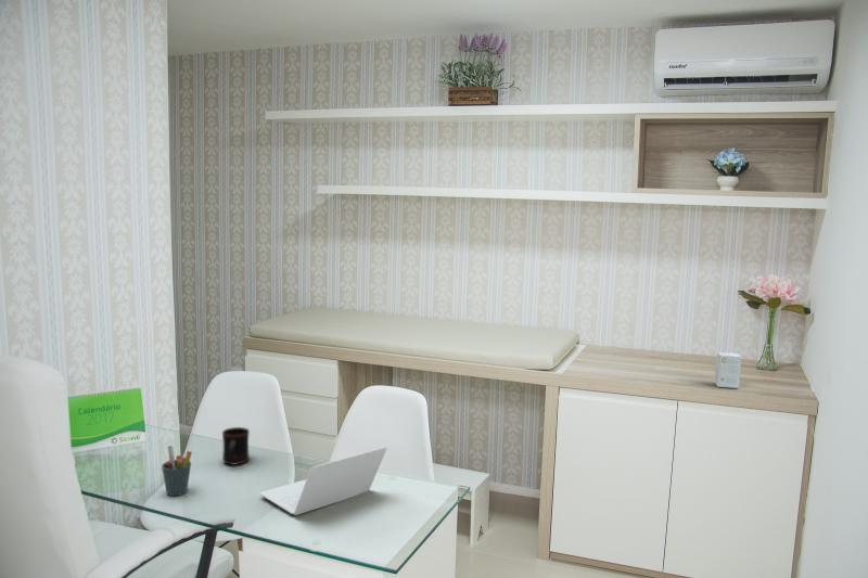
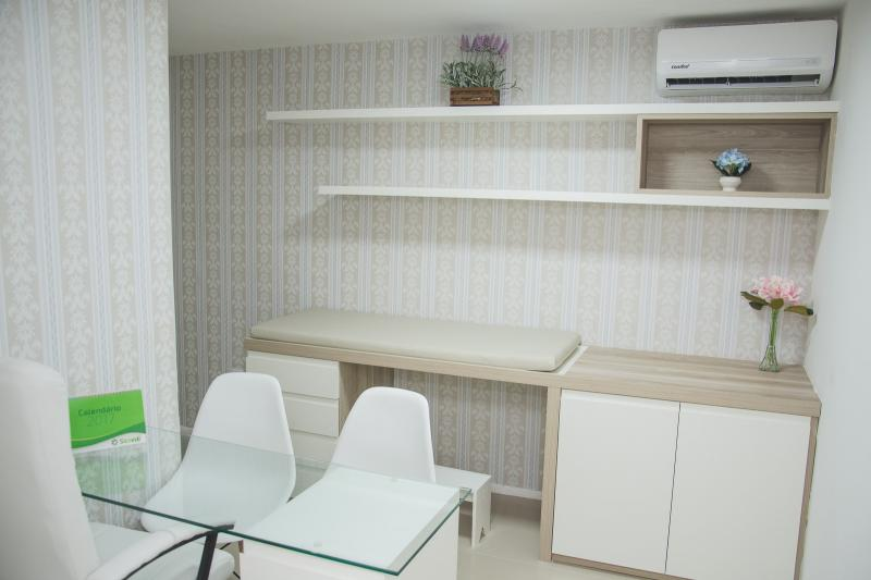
- pen holder (177, 471)
- small box (727, 370)
- mug (234, 448)
- laptop (322, 467)
